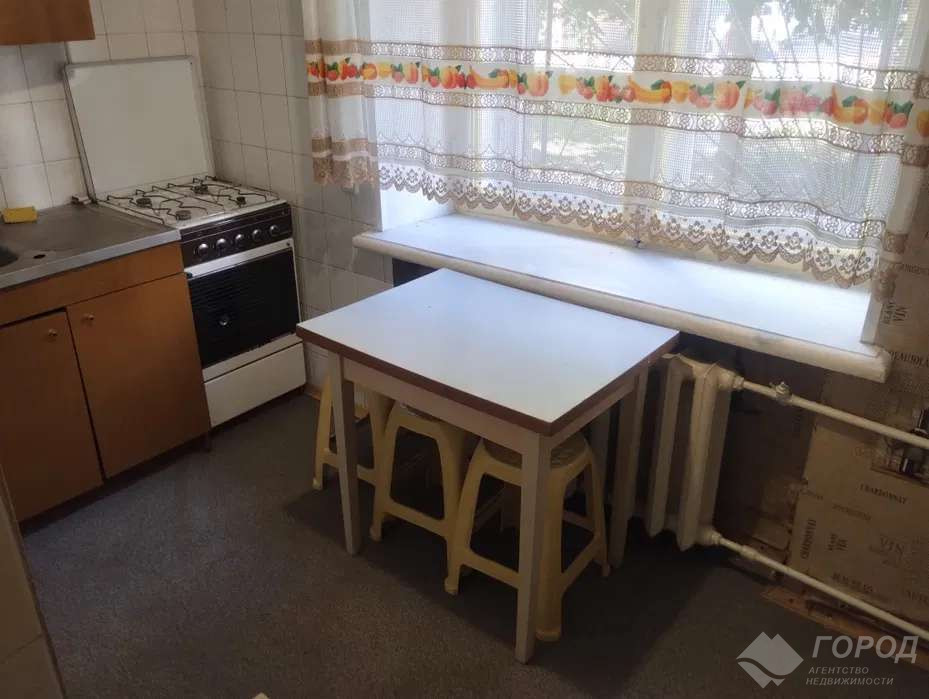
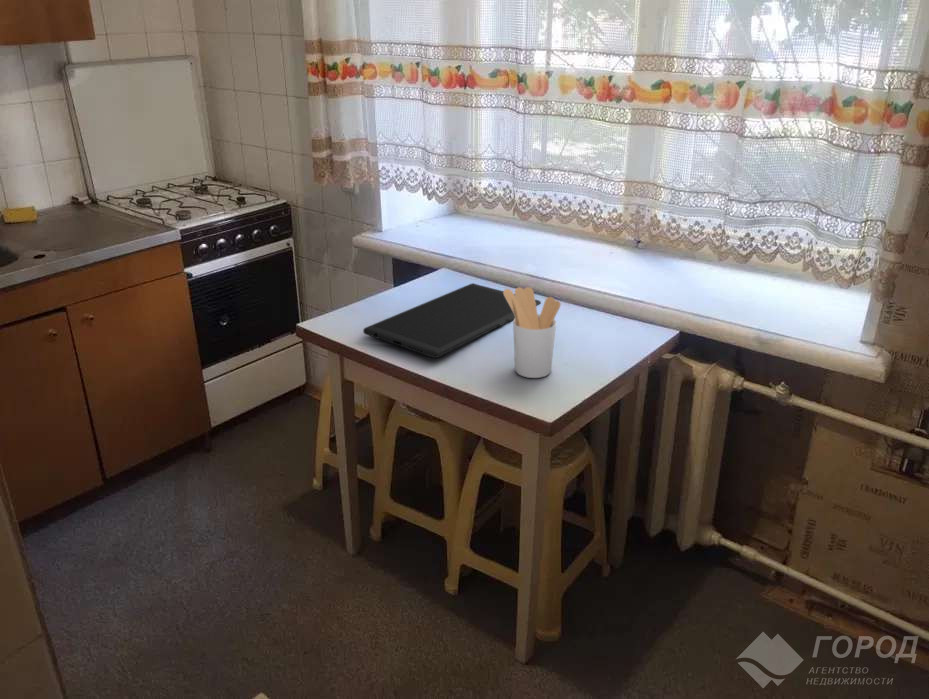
+ utensil holder (528, 330)
+ cutting board (456, 316)
